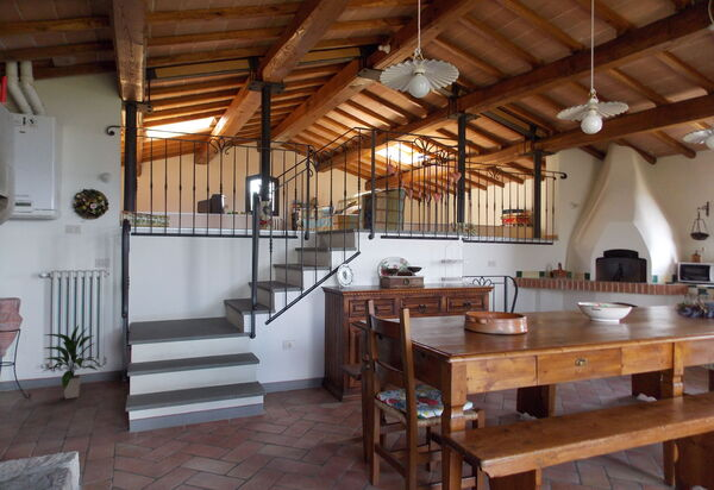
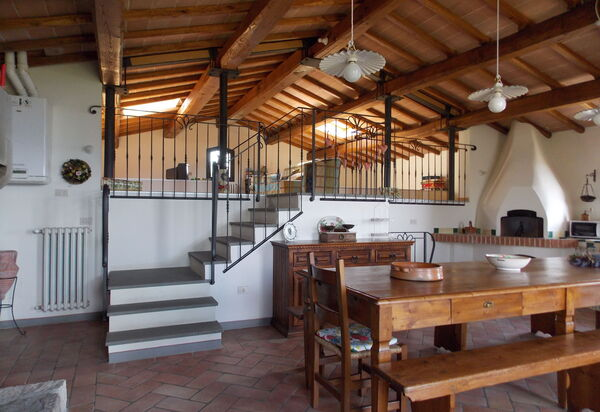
- indoor plant (70, 360)
